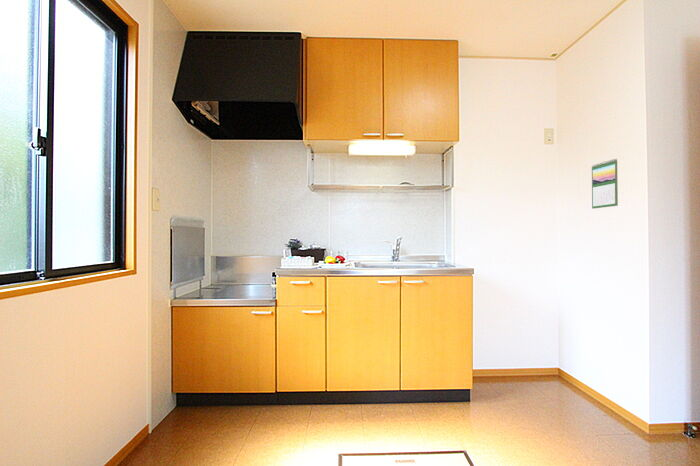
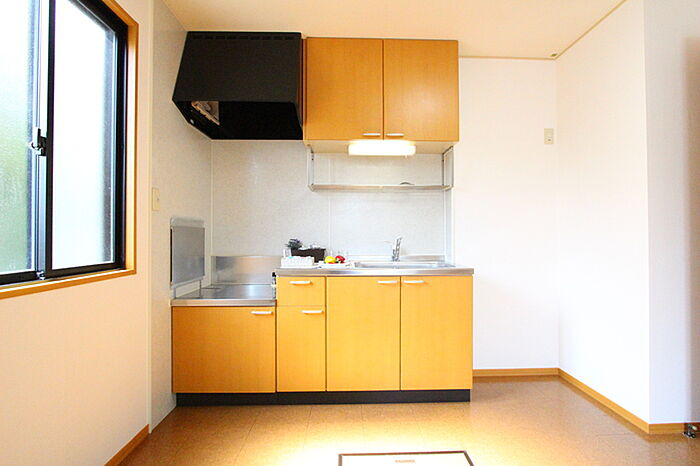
- calendar (604, 184)
